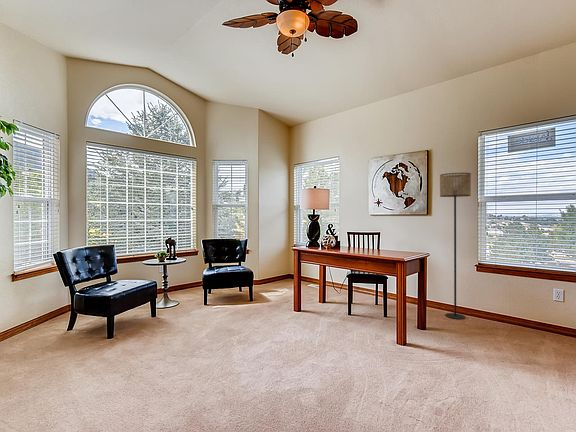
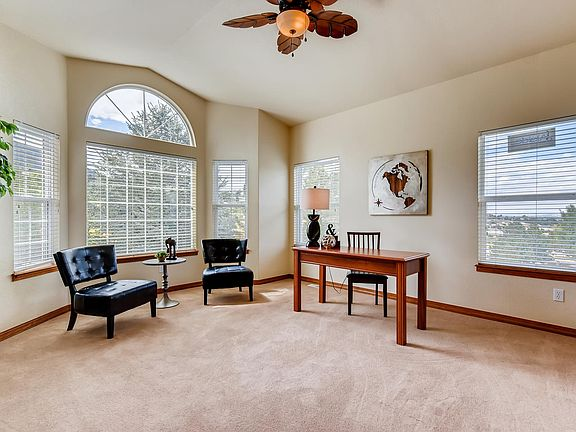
- floor lamp (455, 245)
